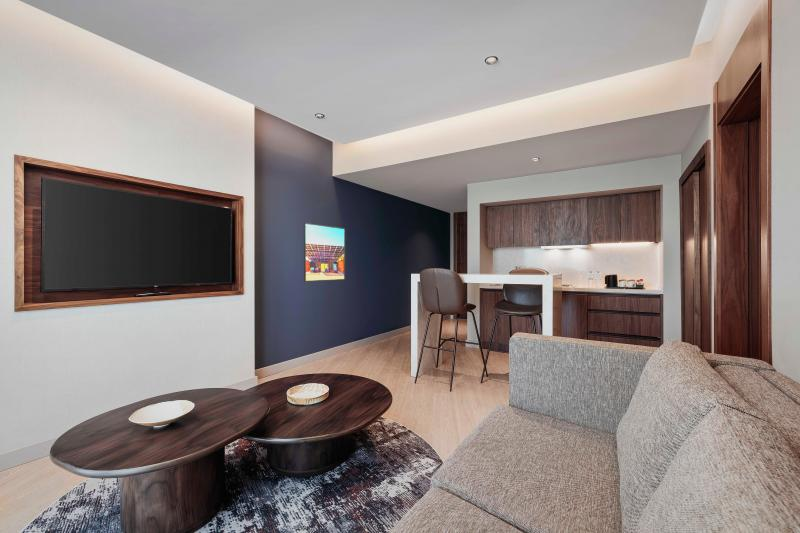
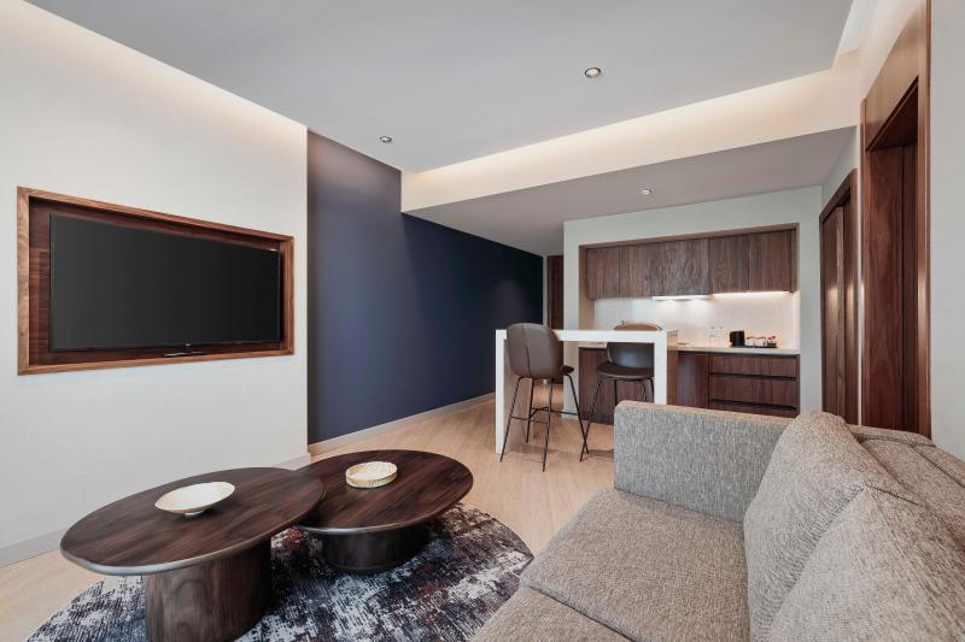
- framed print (325, 253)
